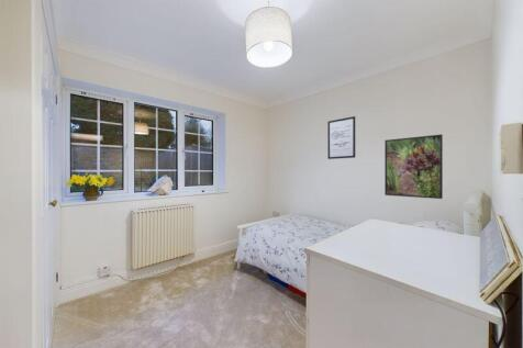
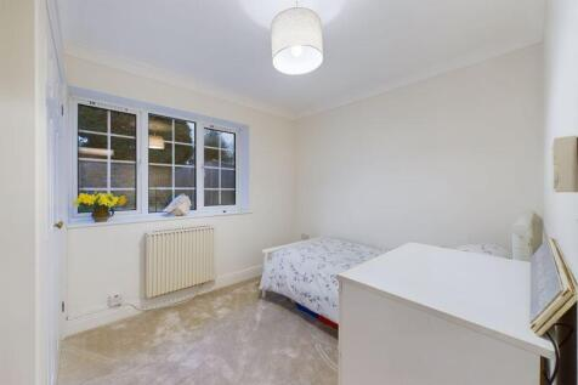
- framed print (411, 167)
- wall art (341, 138)
